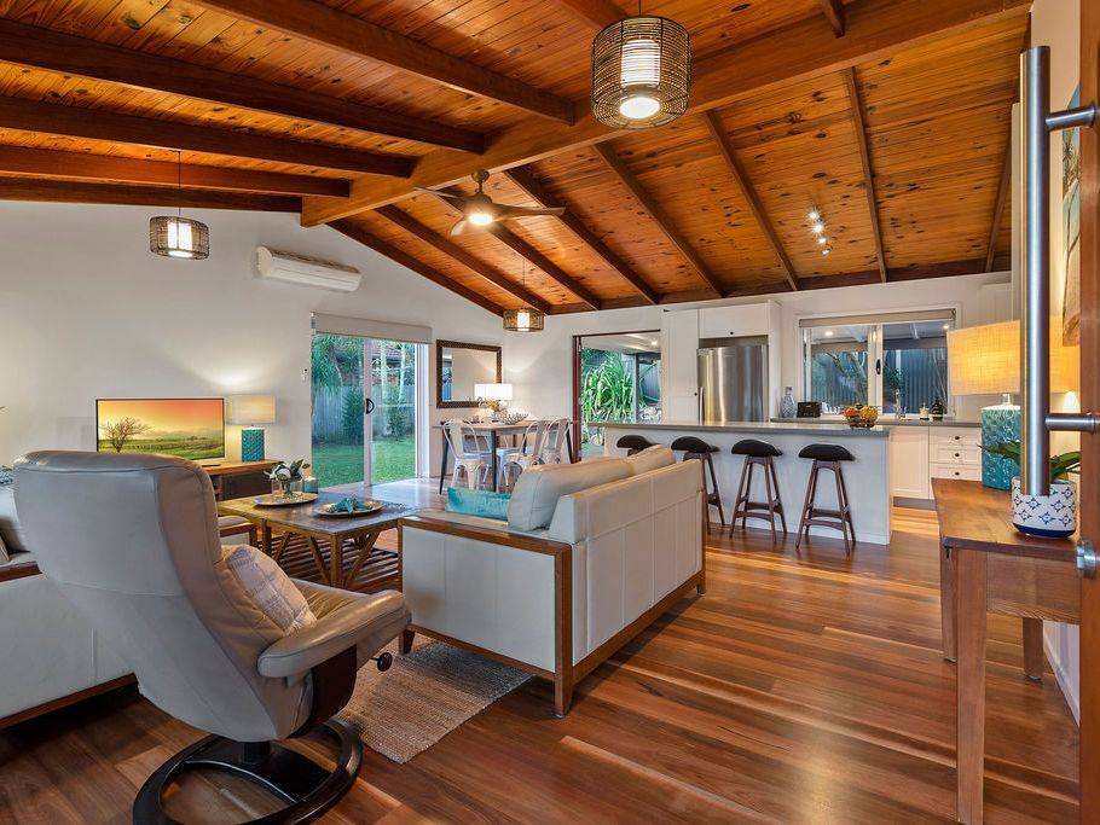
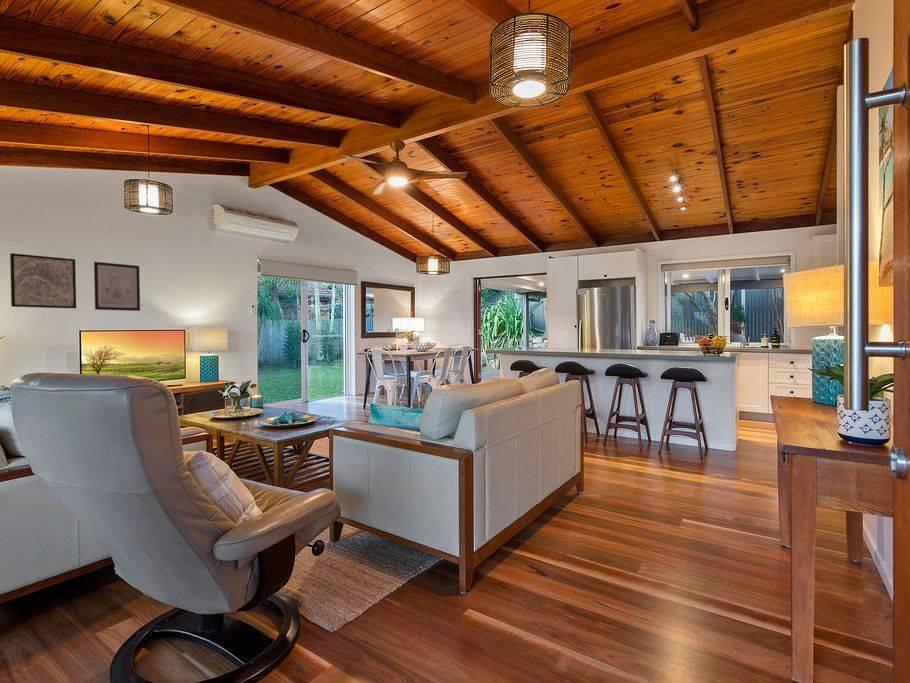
+ wall art (44, 282)
+ wall art (117, 287)
